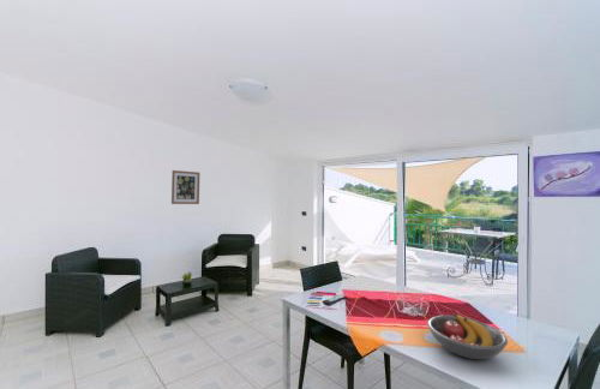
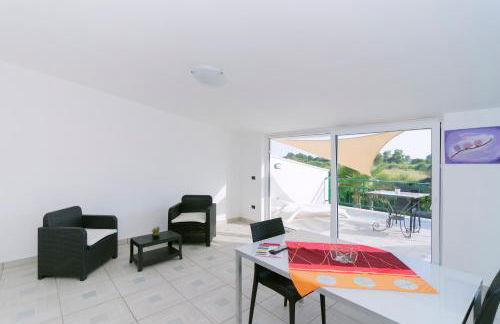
- fruit bowl (464, 336)
- wall art (186, 187)
